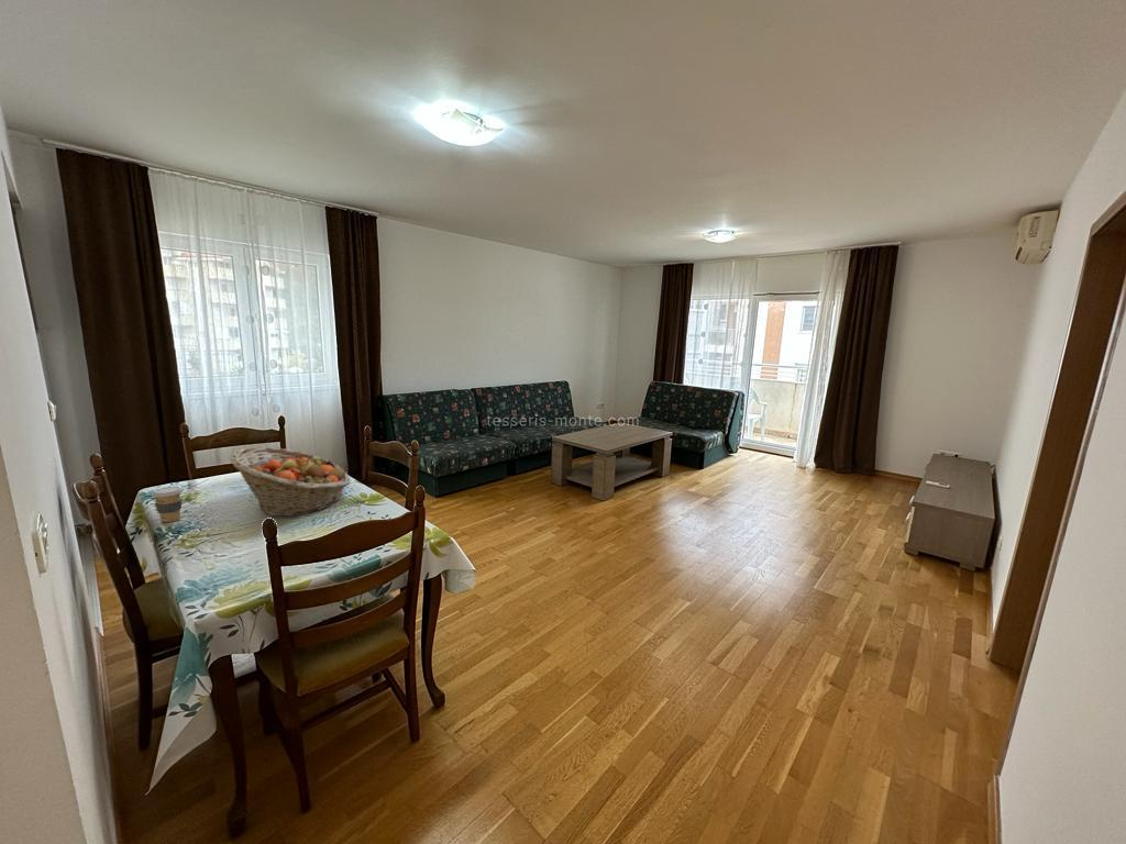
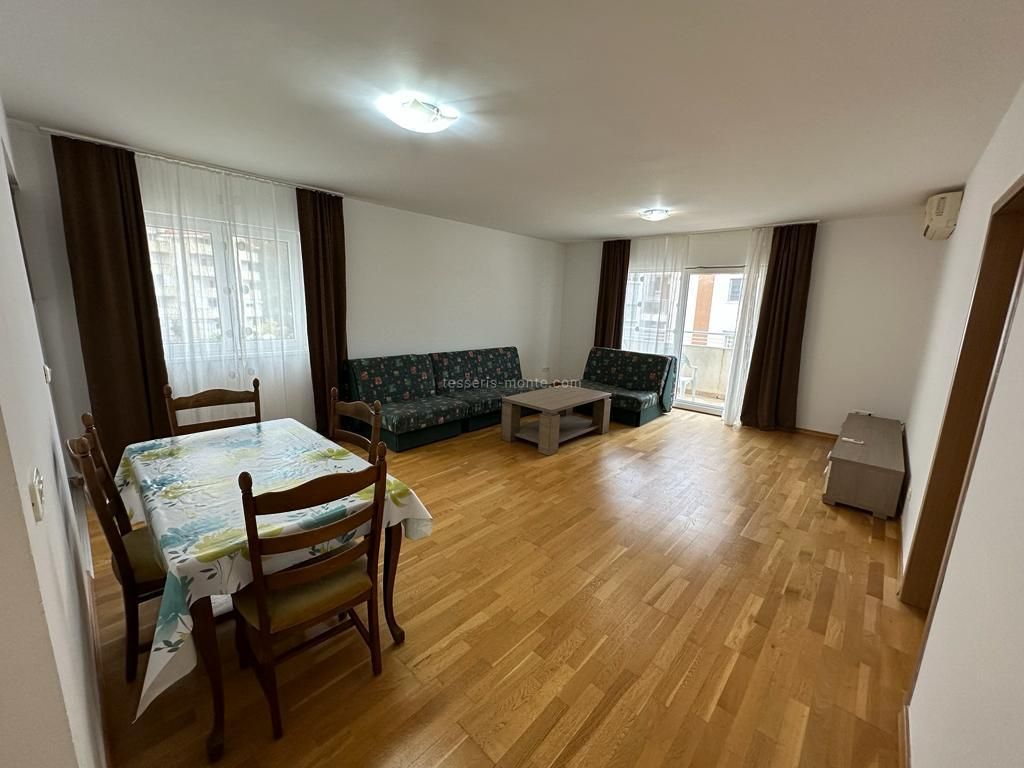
- coffee cup (168, 504)
- fruit basket (294, 476)
